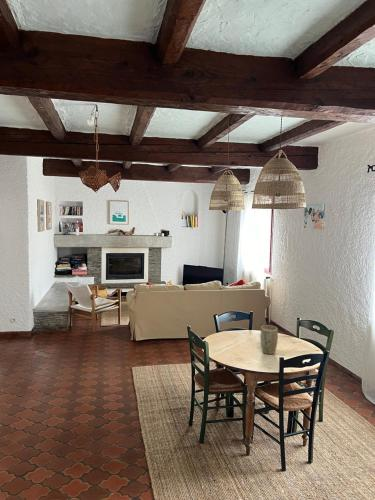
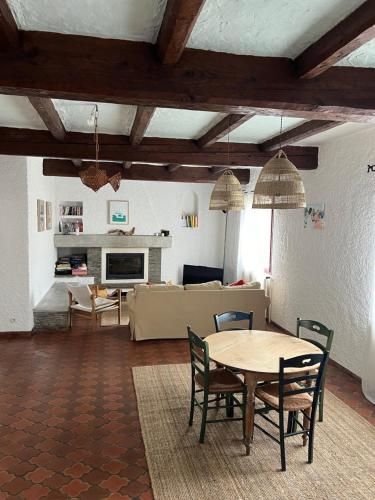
- plant pot (268, 340)
